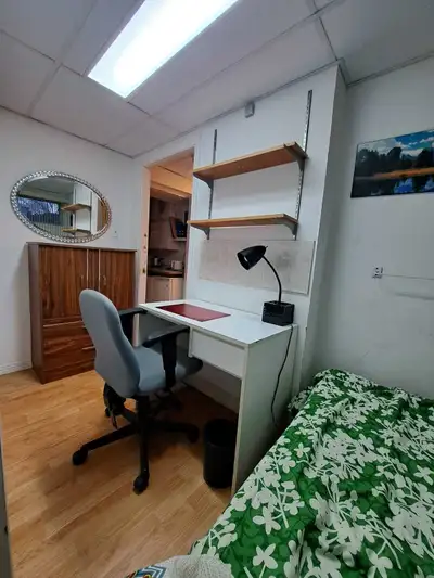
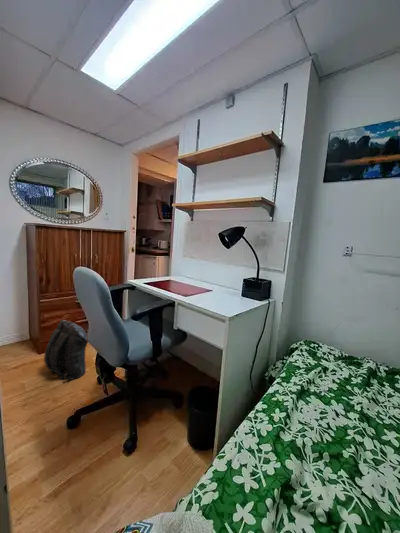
+ backpack (67, 347)
